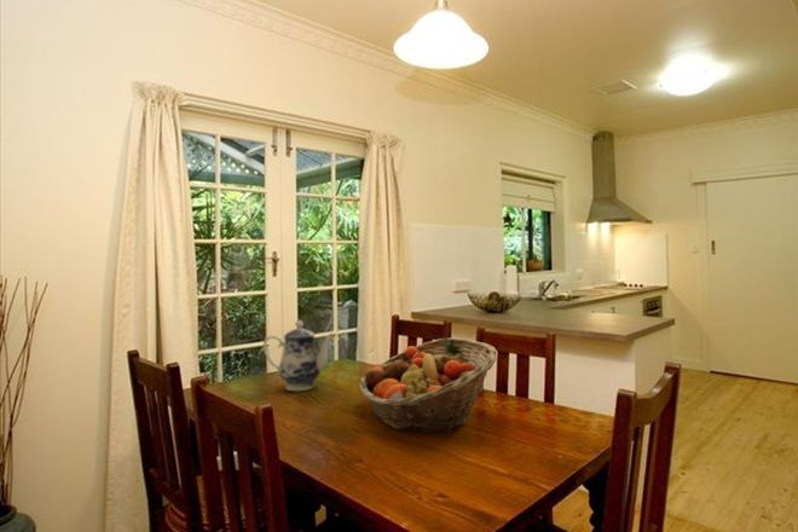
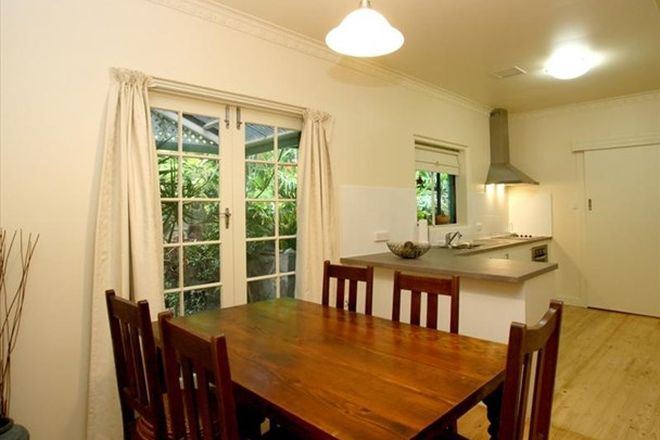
- fruit basket (426, 380)
- teapot (299, 353)
